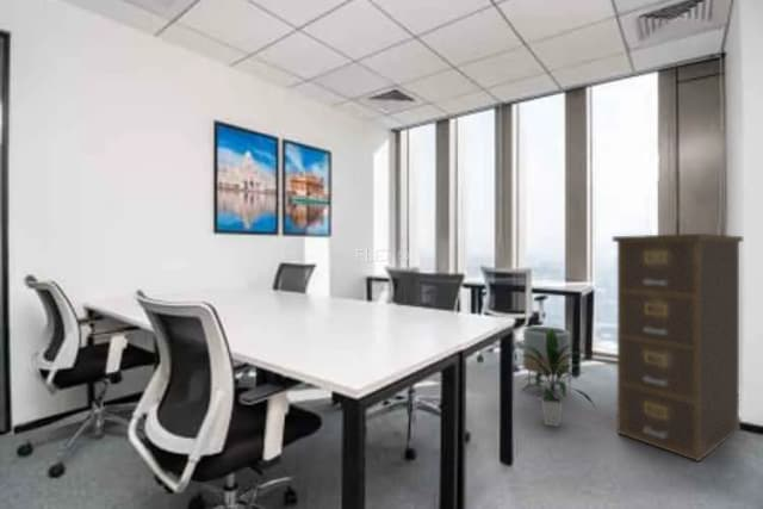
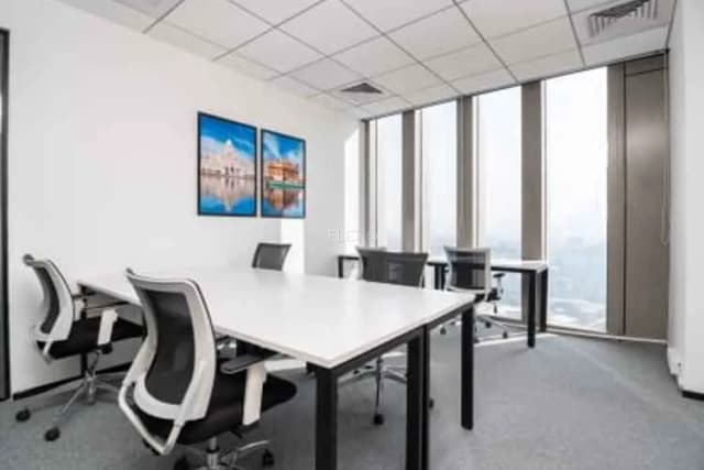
- filing cabinet (677, 334)
- planter (546, 360)
- indoor plant (556, 378)
